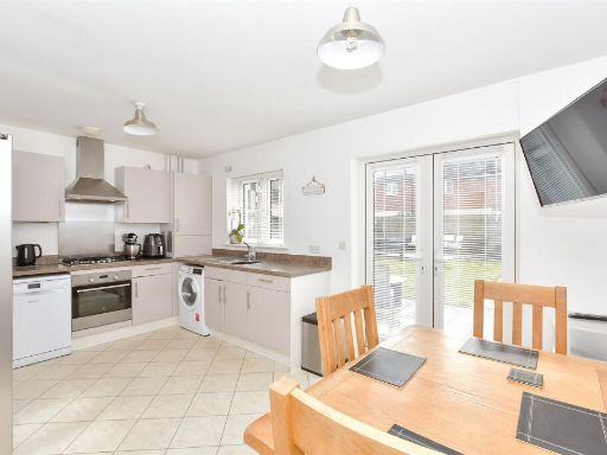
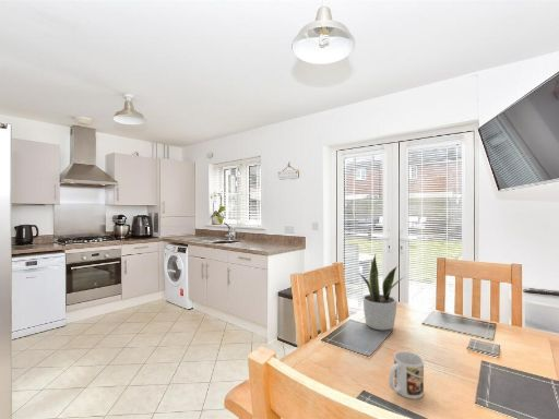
+ mug (404, 375)
+ potted plant (379, 290)
